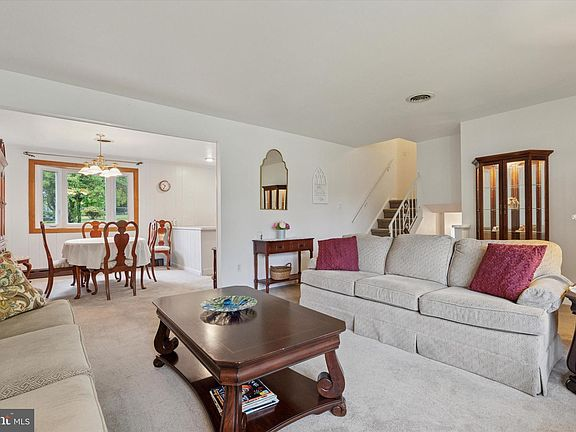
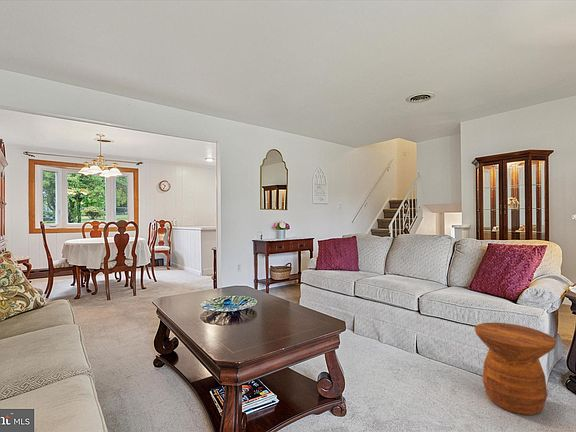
+ side table (513, 367)
